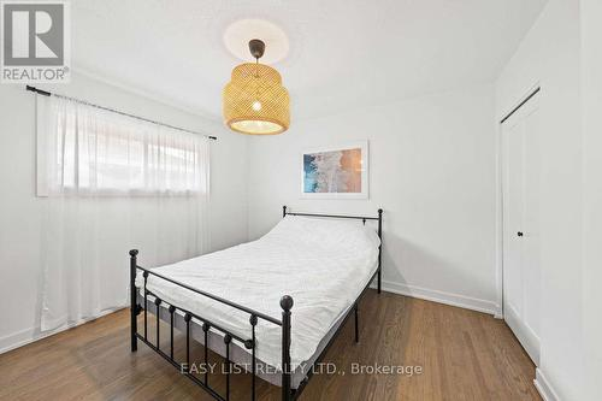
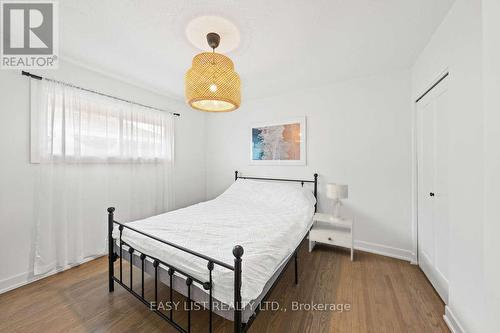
+ table lamp (337, 201)
+ nightstand (331, 234)
